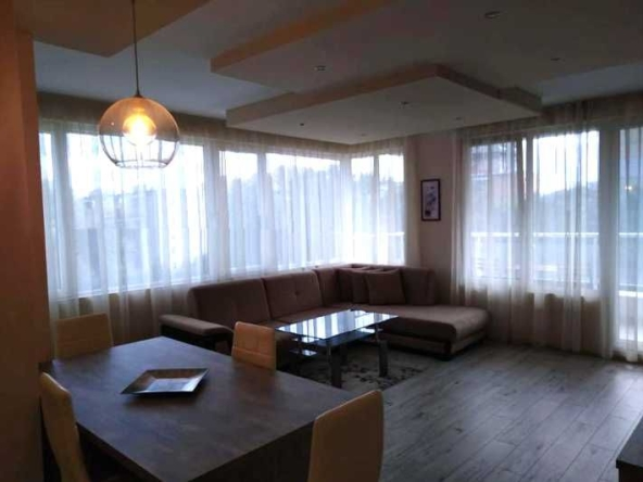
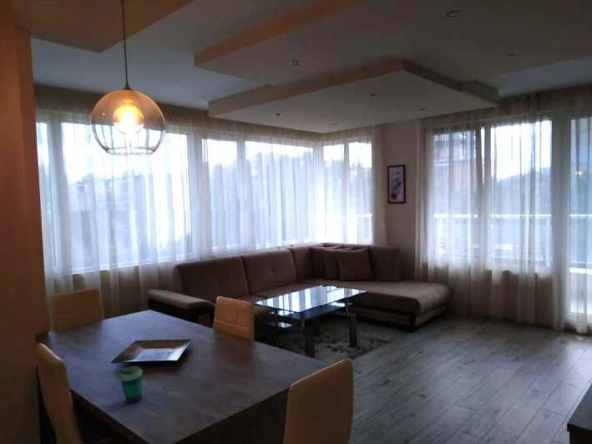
+ cup (131, 385)
